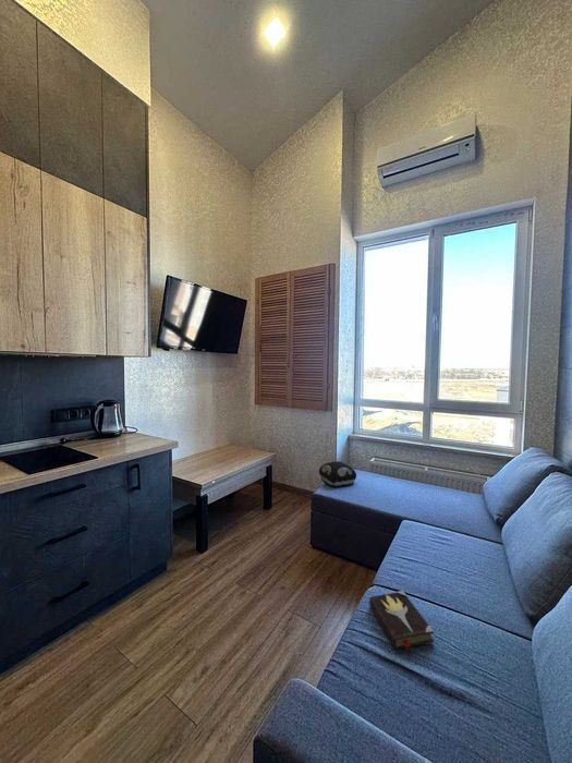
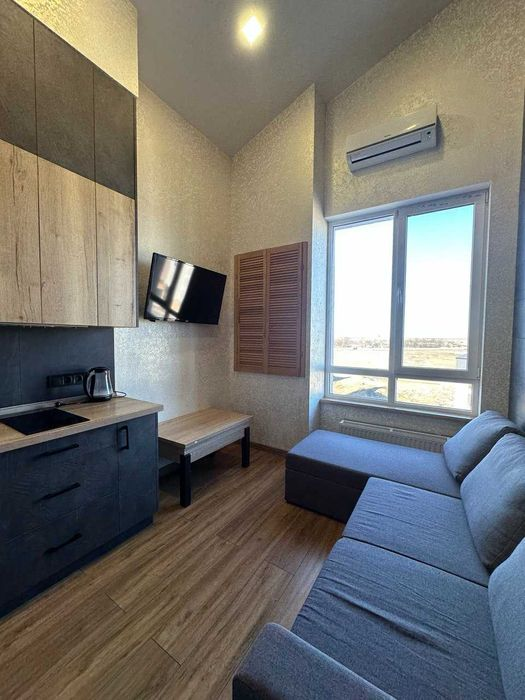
- cushion (337, 472)
- hardback book (399, 617)
